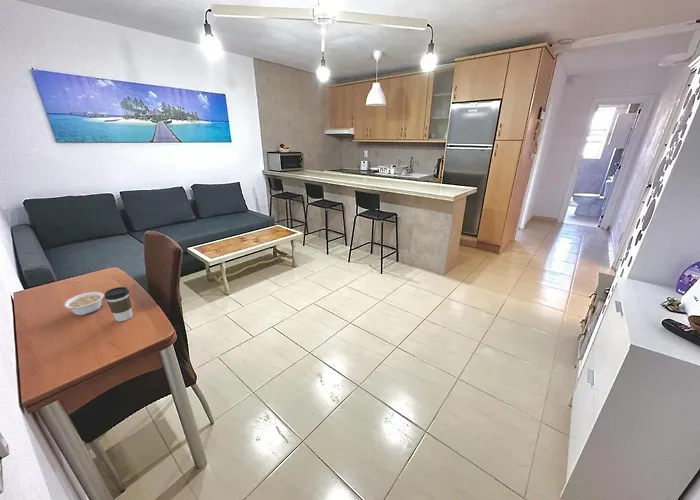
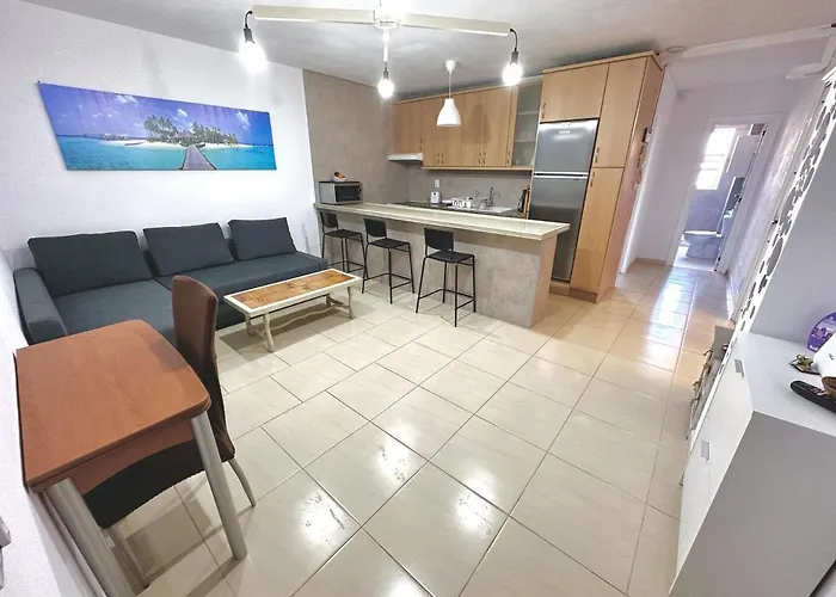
- legume (86, 303)
- coffee cup (120, 304)
